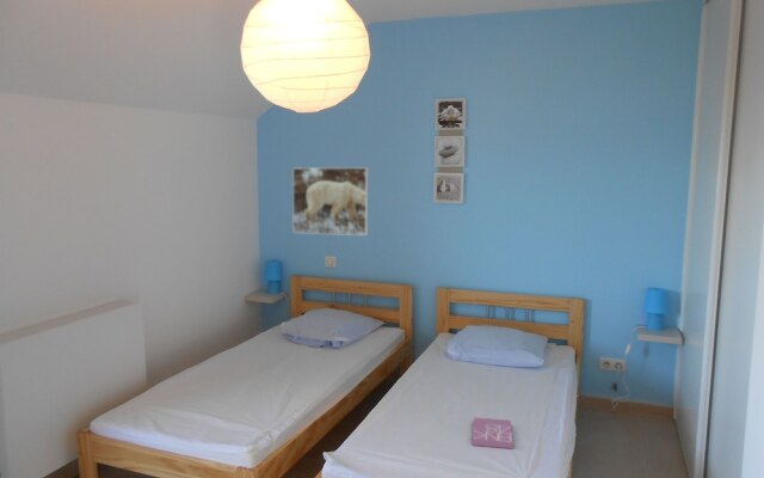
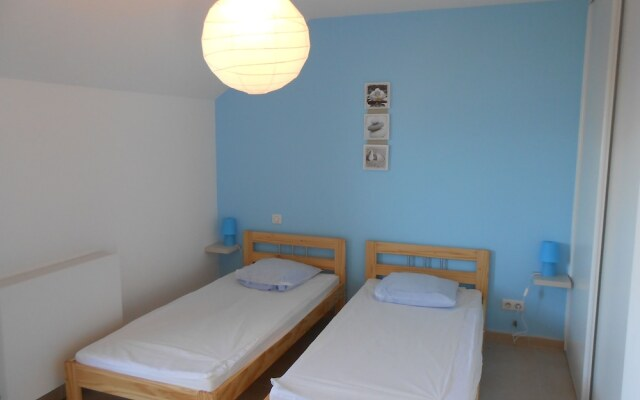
- book (492, 431)
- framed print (329, 201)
